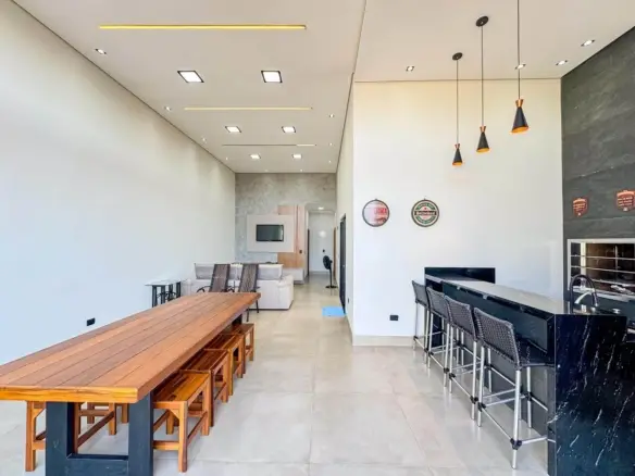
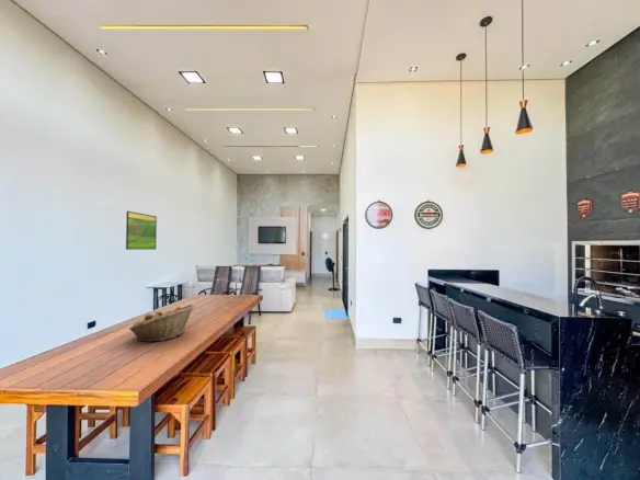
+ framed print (142, 231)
+ fruit basket (163, 321)
